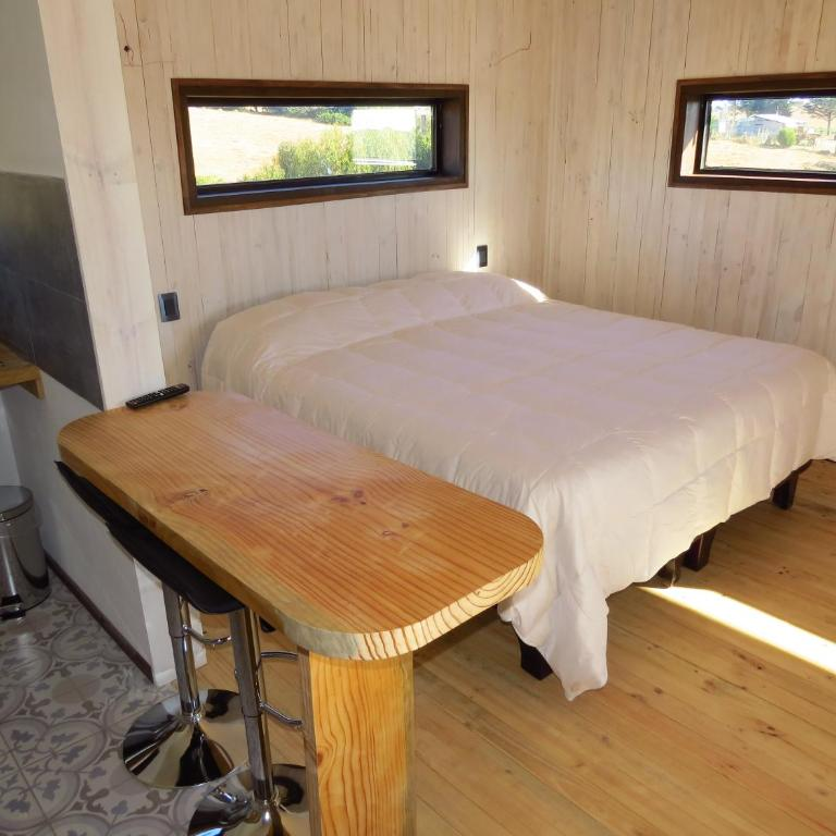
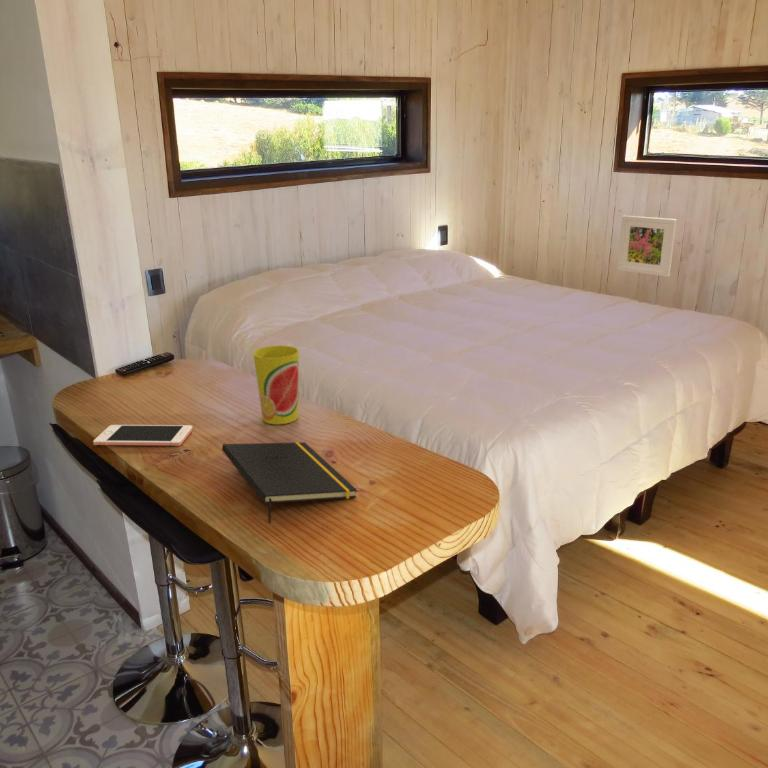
+ notepad (286, 469)
+ cup (278, 385)
+ cell phone (144, 435)
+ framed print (645, 245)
